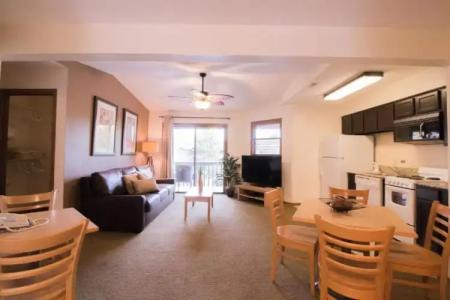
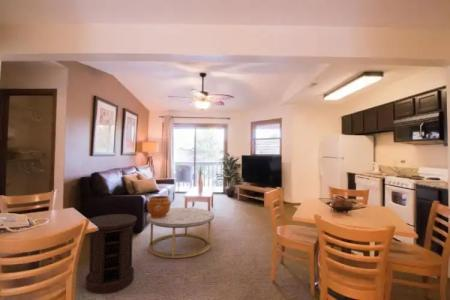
+ side table (111, 250)
+ ceramic pot (158, 206)
+ coffee table (180, 227)
